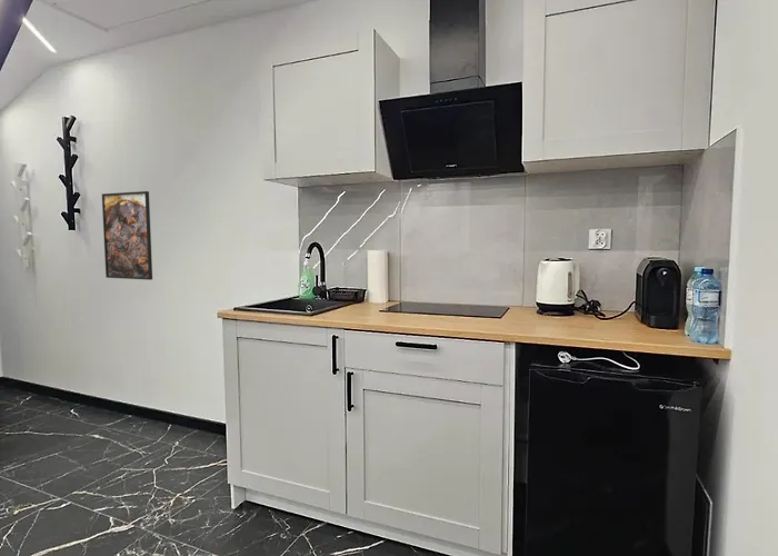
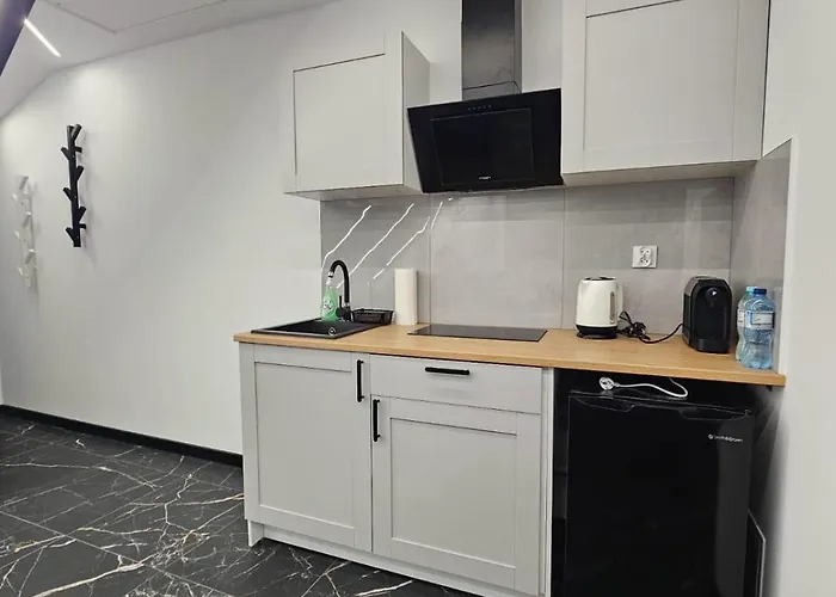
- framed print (127, 236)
